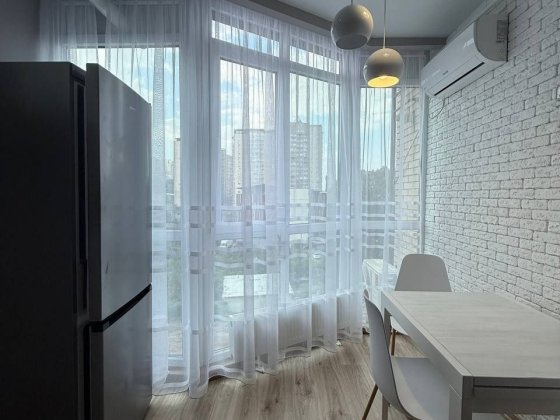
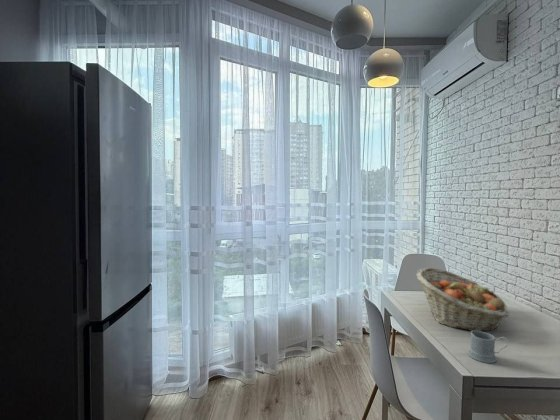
+ mug (487, 345)
+ fruit basket (459, 296)
